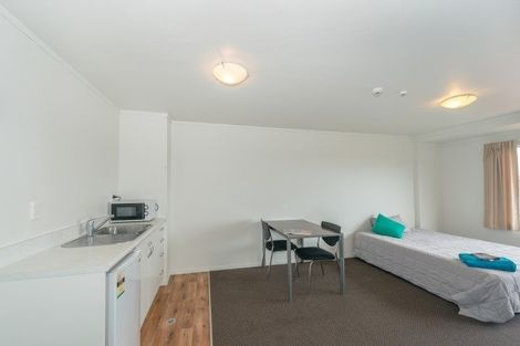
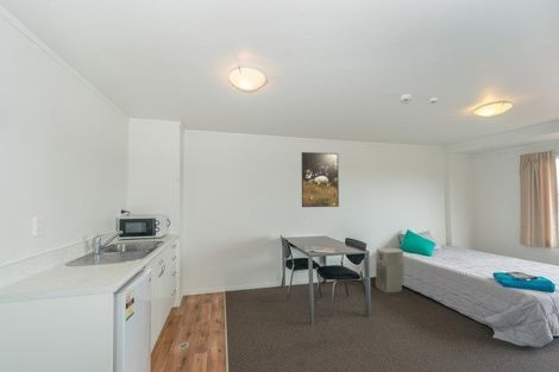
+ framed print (320, 179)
+ air purifier (389, 269)
